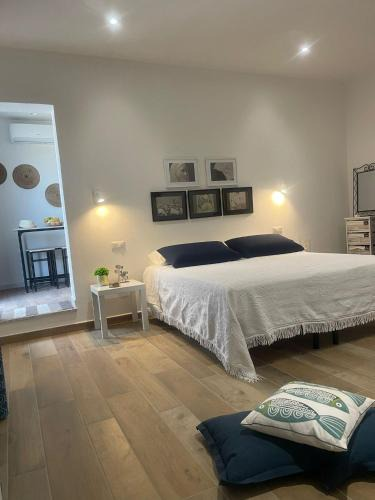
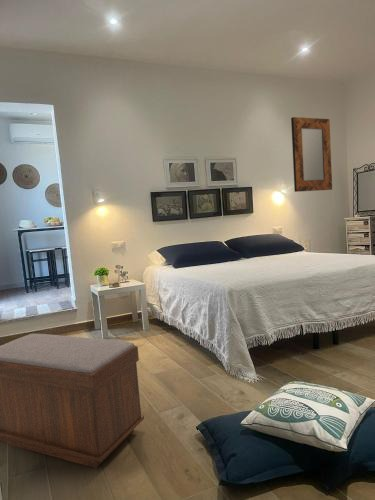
+ bench (60, 390)
+ home mirror (312, 154)
